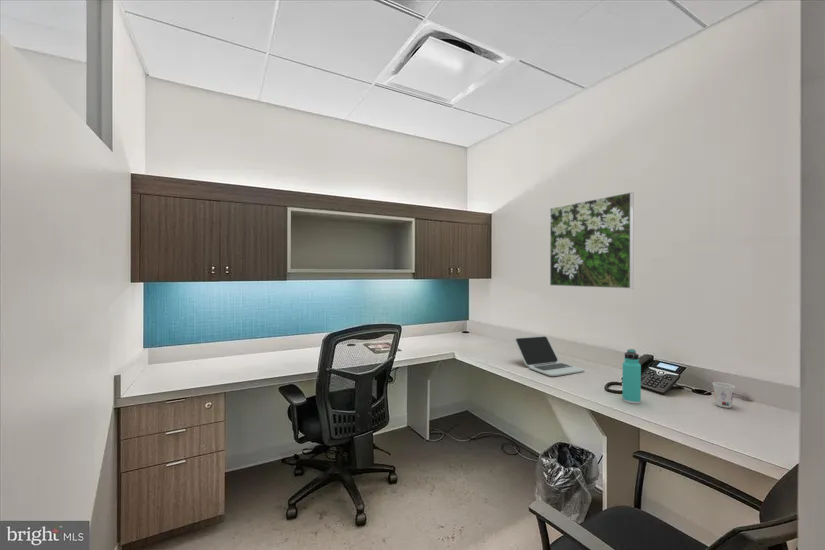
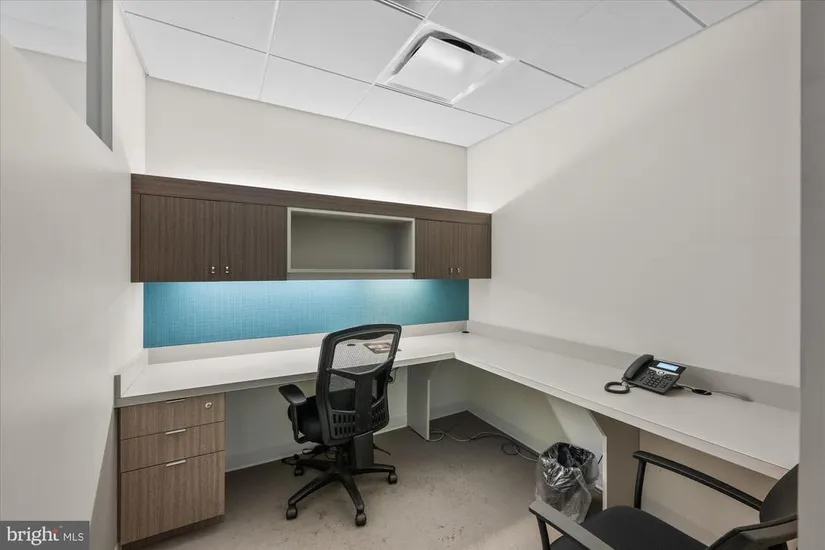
- thermos bottle (631, 375)
- laptop (548, 353)
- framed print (587, 244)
- cup (723, 395)
